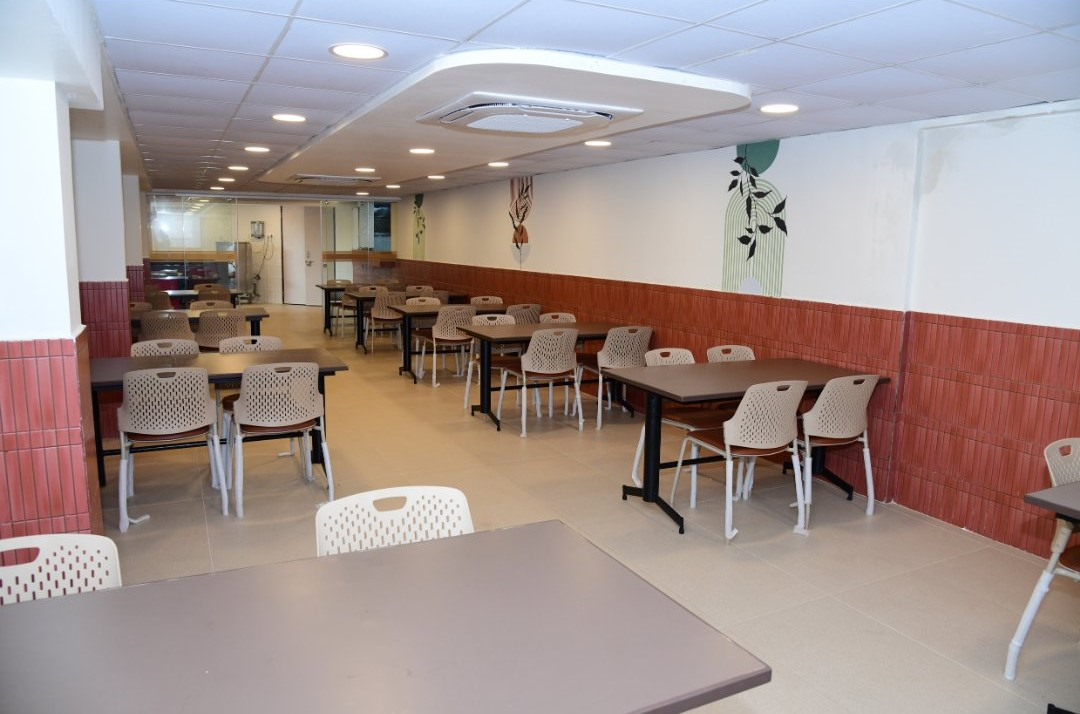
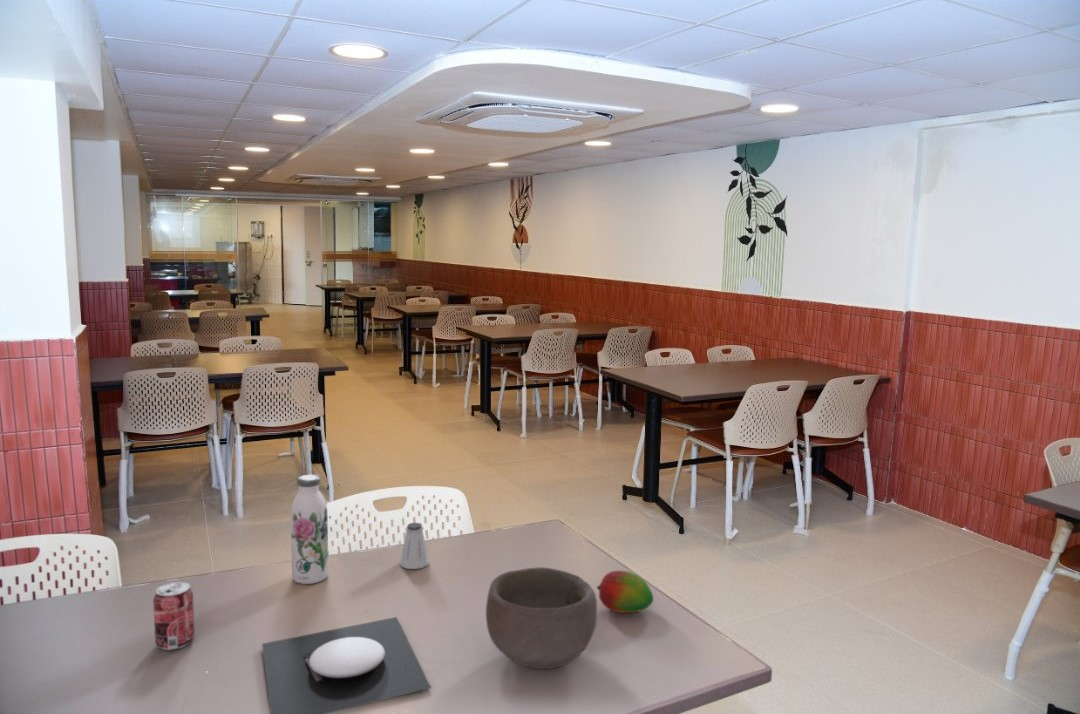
+ bowl (541, 622)
+ saltshaker (414, 544)
+ plate (342, 656)
+ beverage can (174, 614)
+ water bottle (309, 527)
+ fruit (625, 591)
